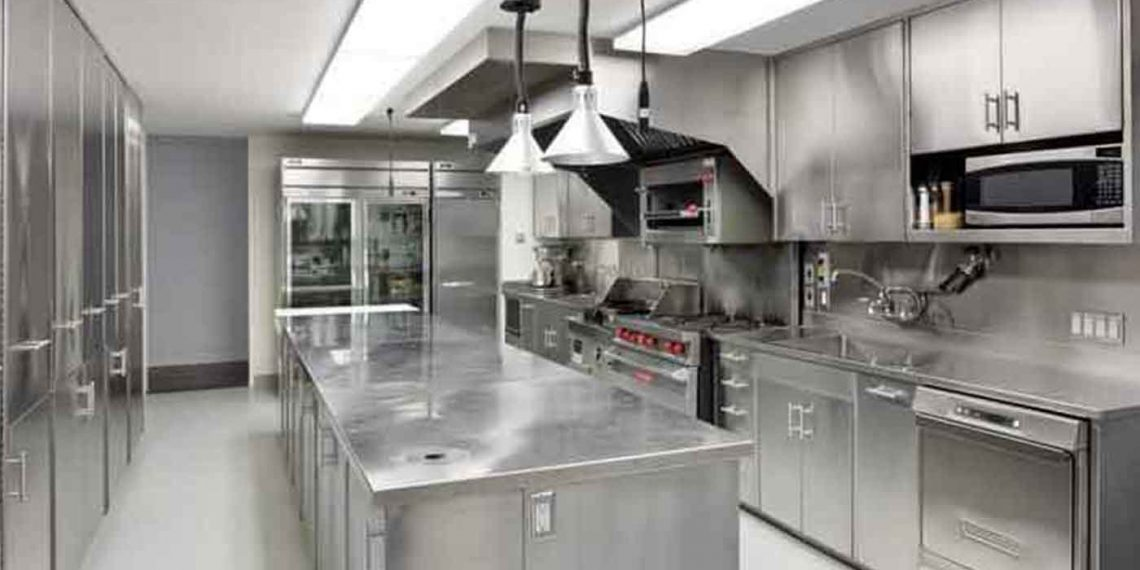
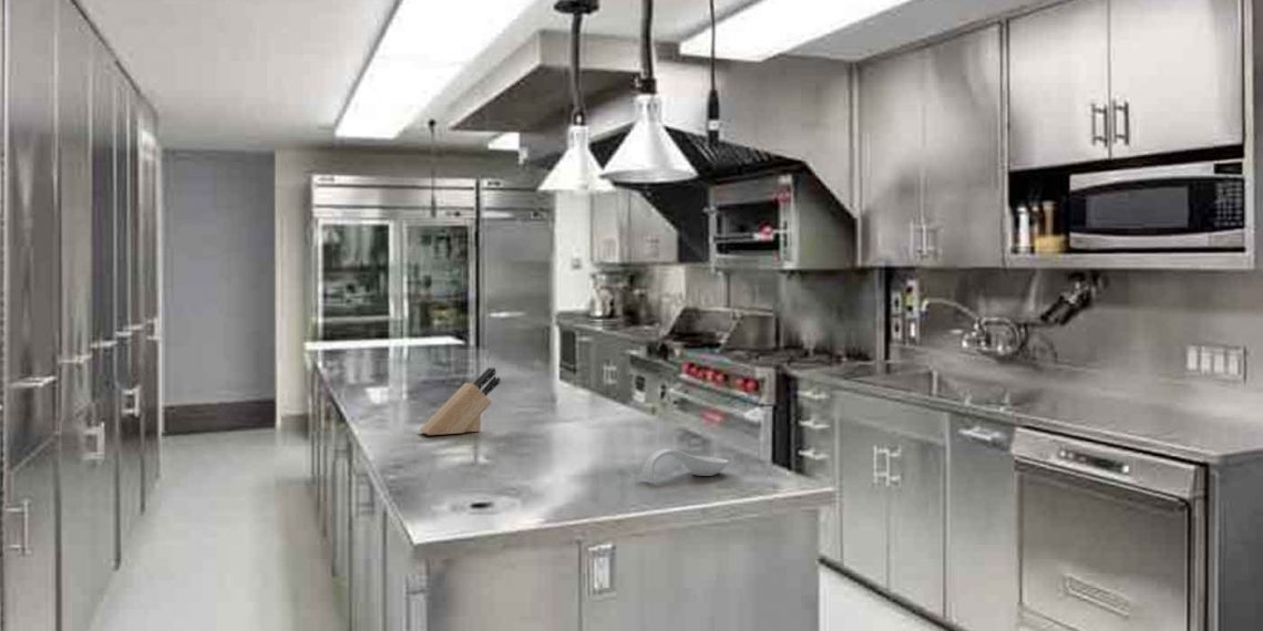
+ knife block (461, 400)
+ spoon rest (686, 462)
